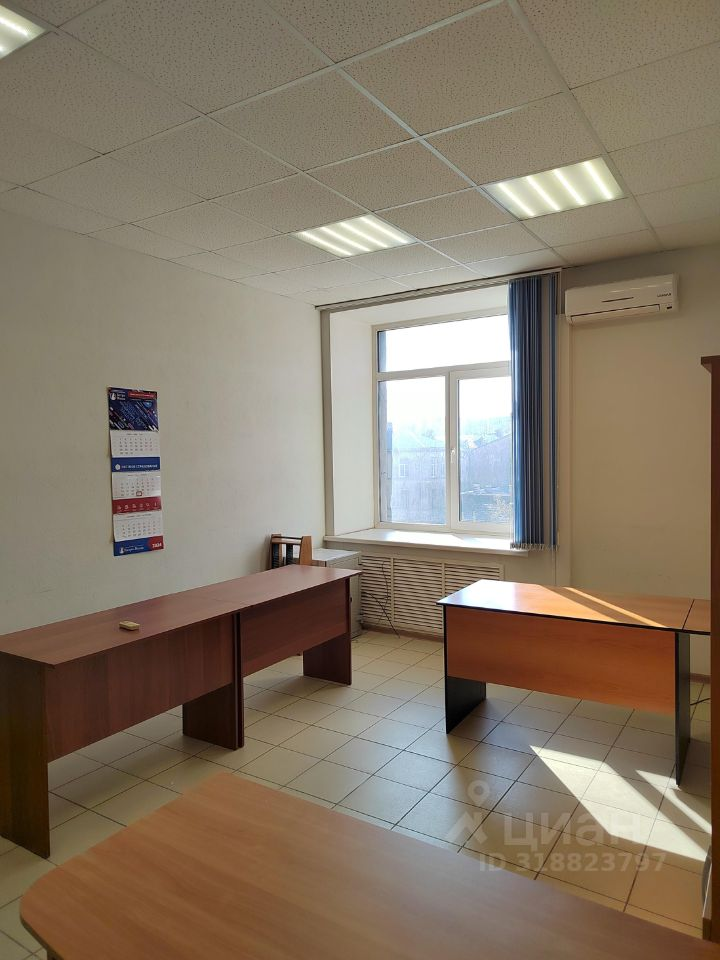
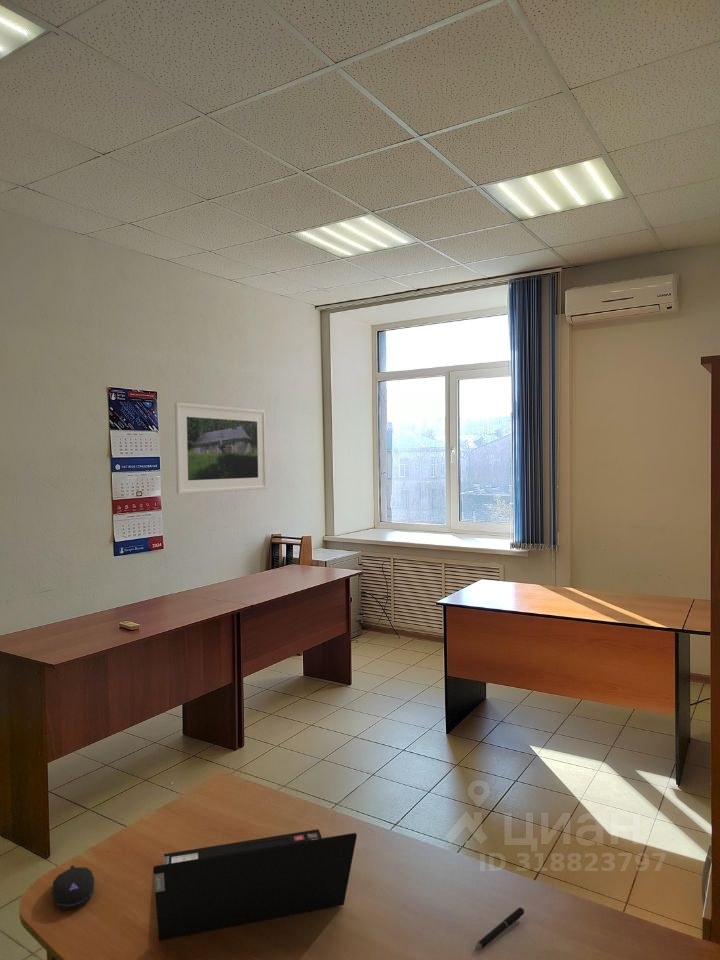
+ computer mouse (73, 883)
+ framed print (224, 449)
+ pen (499, 929)
+ laptop computer (250, 848)
